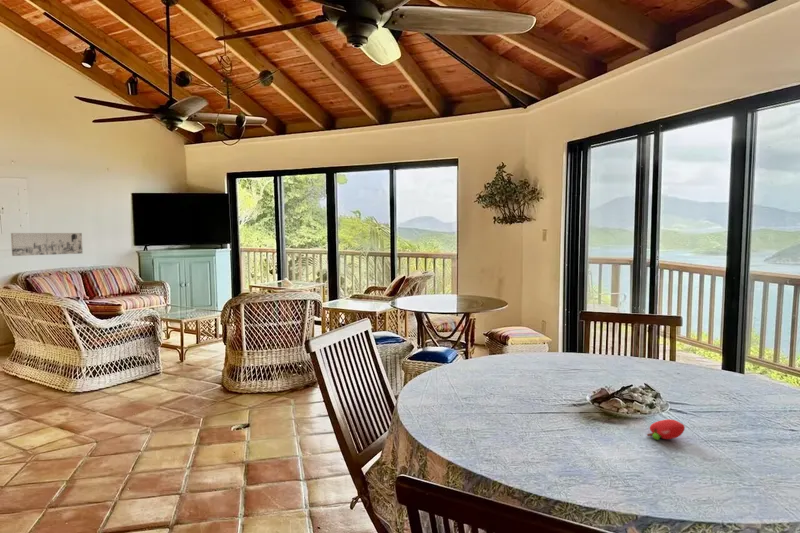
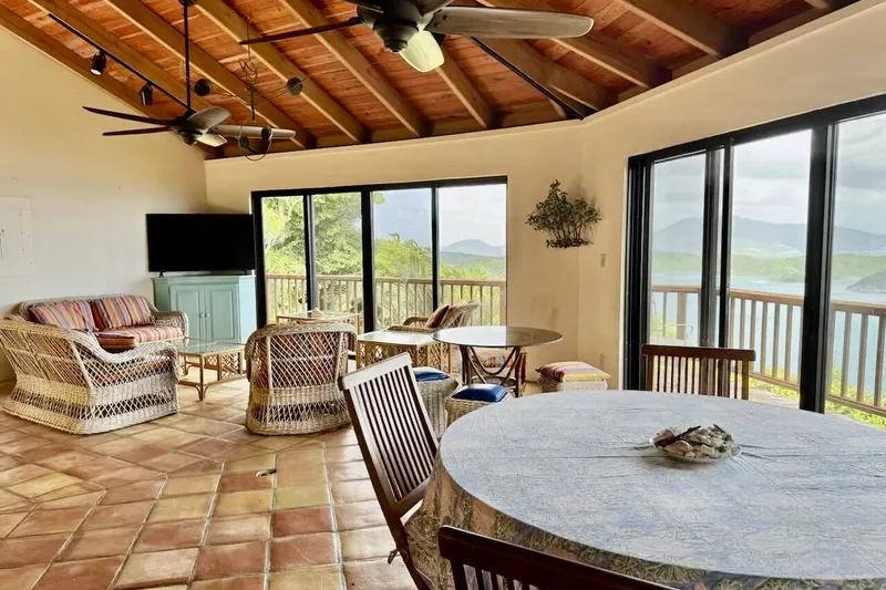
- wall art (48, 243)
- fruit (664, 428)
